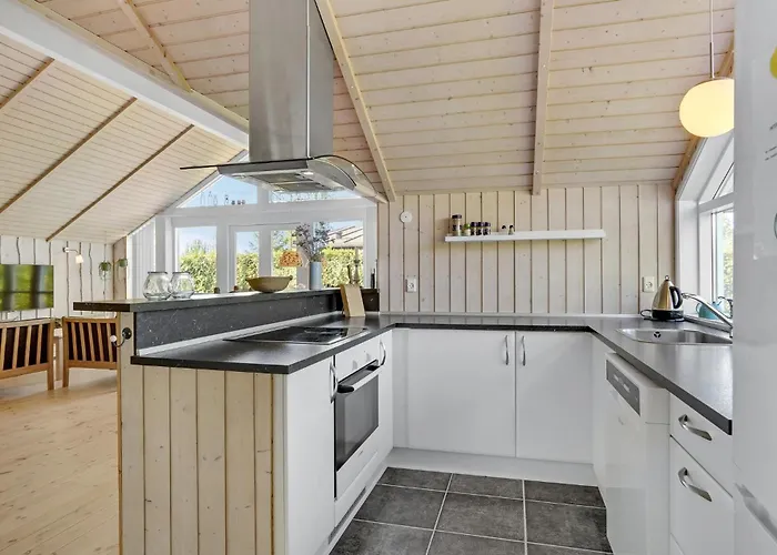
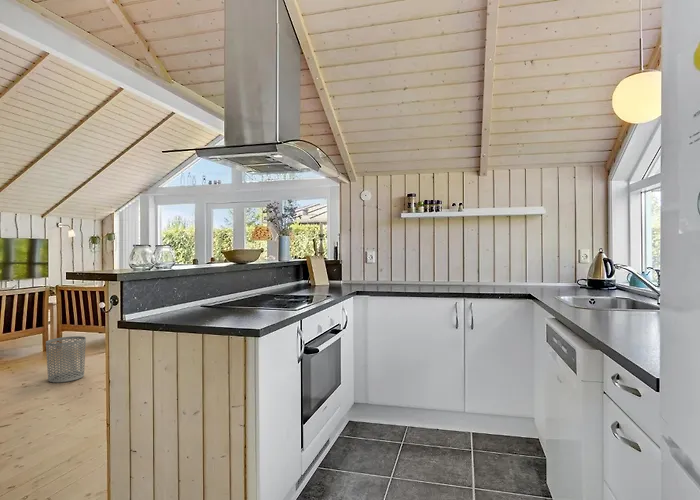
+ waste bin (66, 359)
